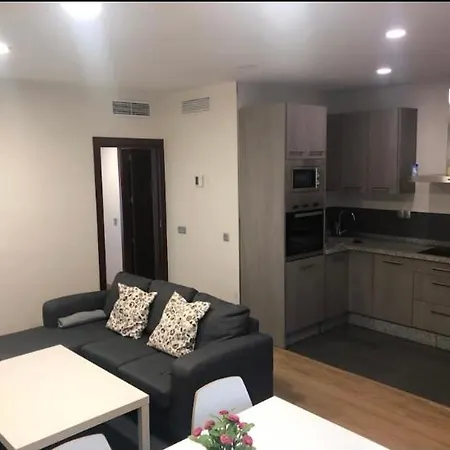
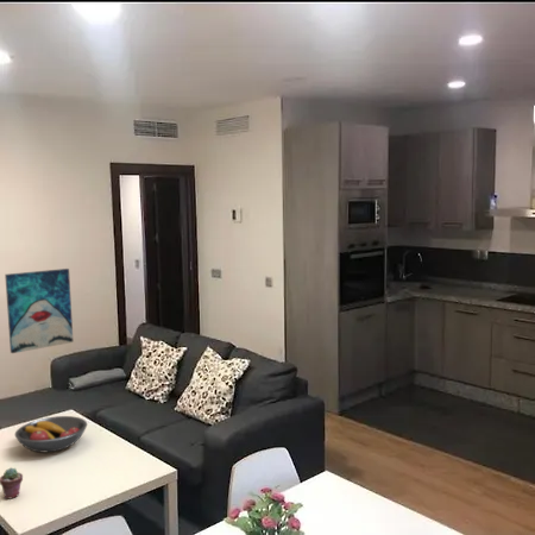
+ wall art (40, 309)
+ potted succulent (11, 482)
+ fruit bowl (51, 434)
